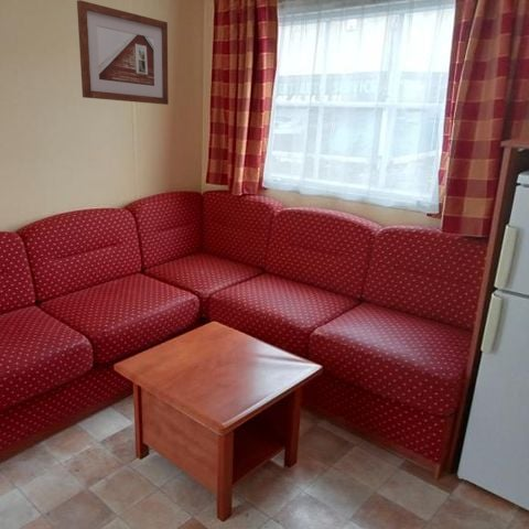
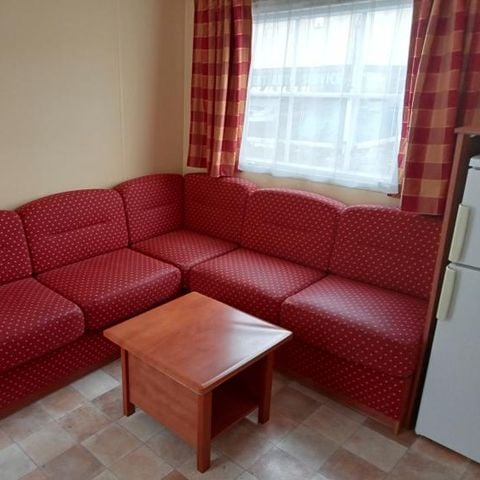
- picture frame (127, 57)
